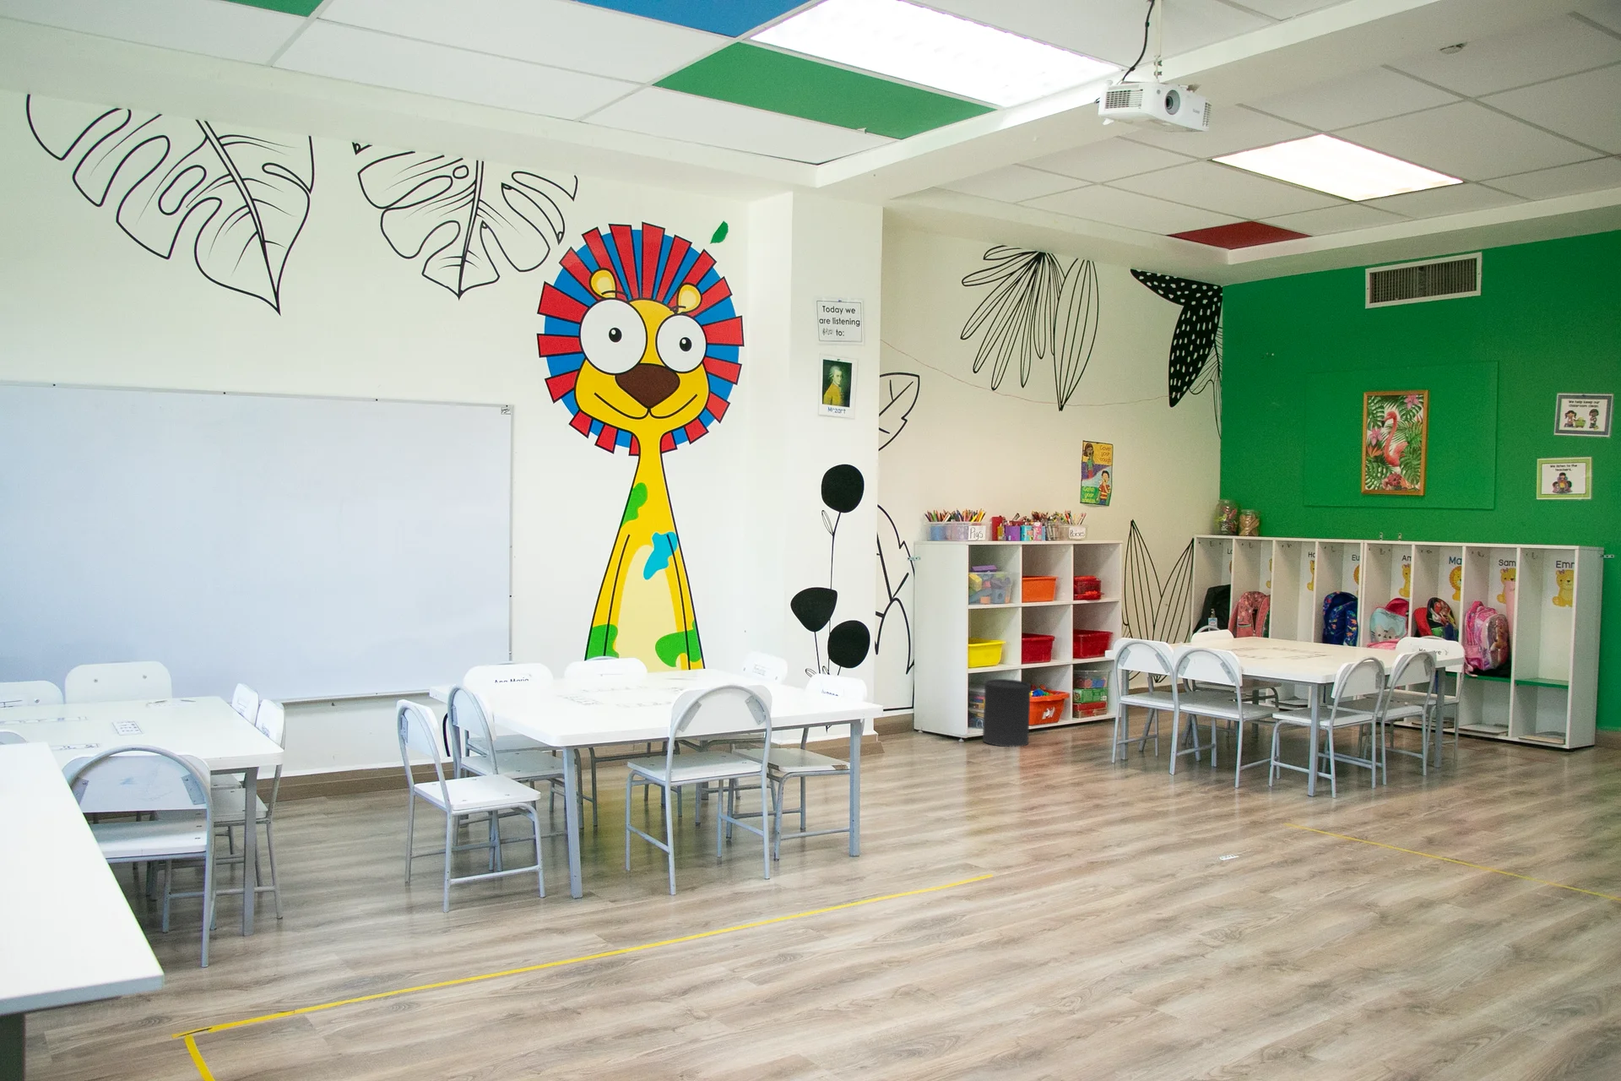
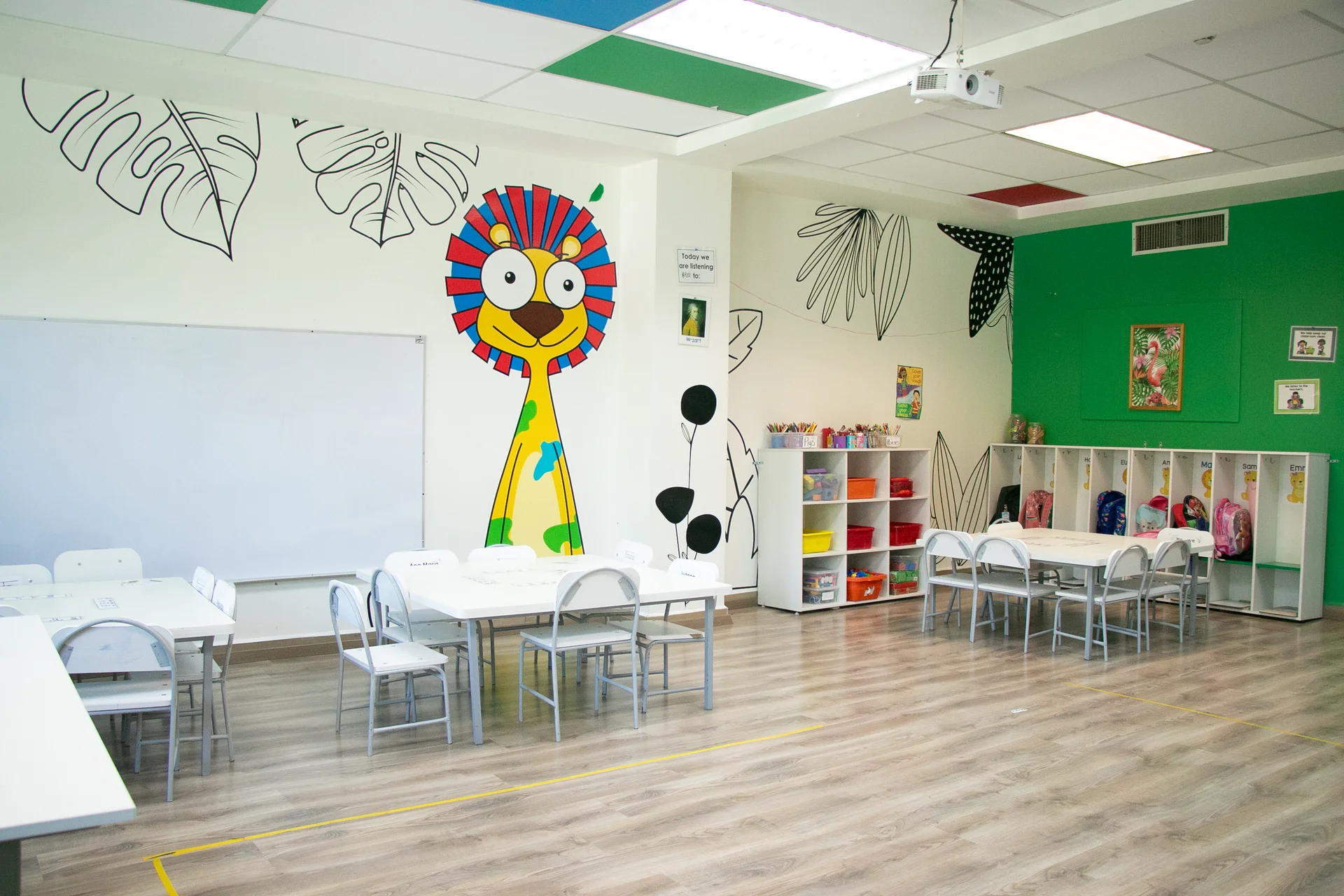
- trash can (1006, 712)
